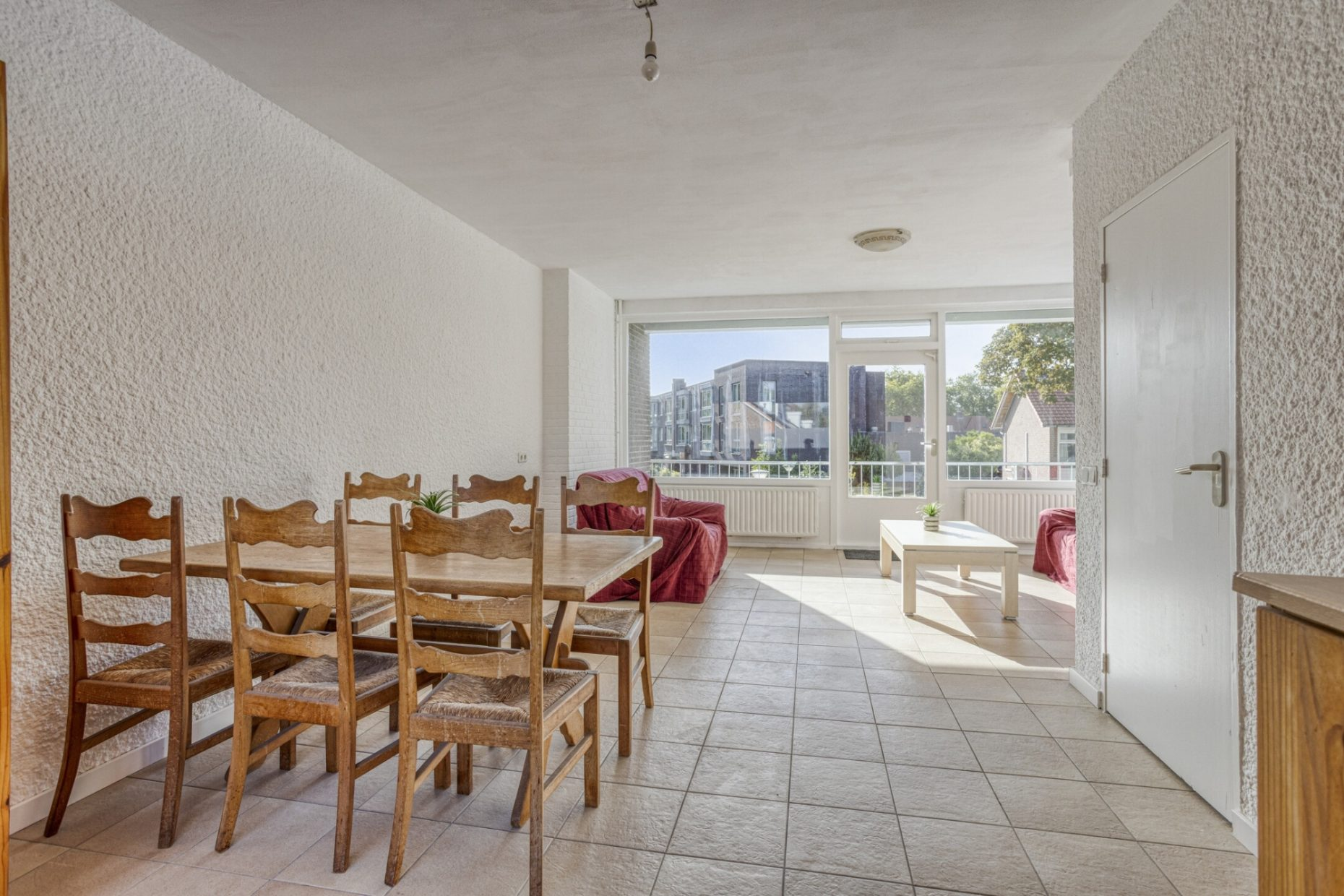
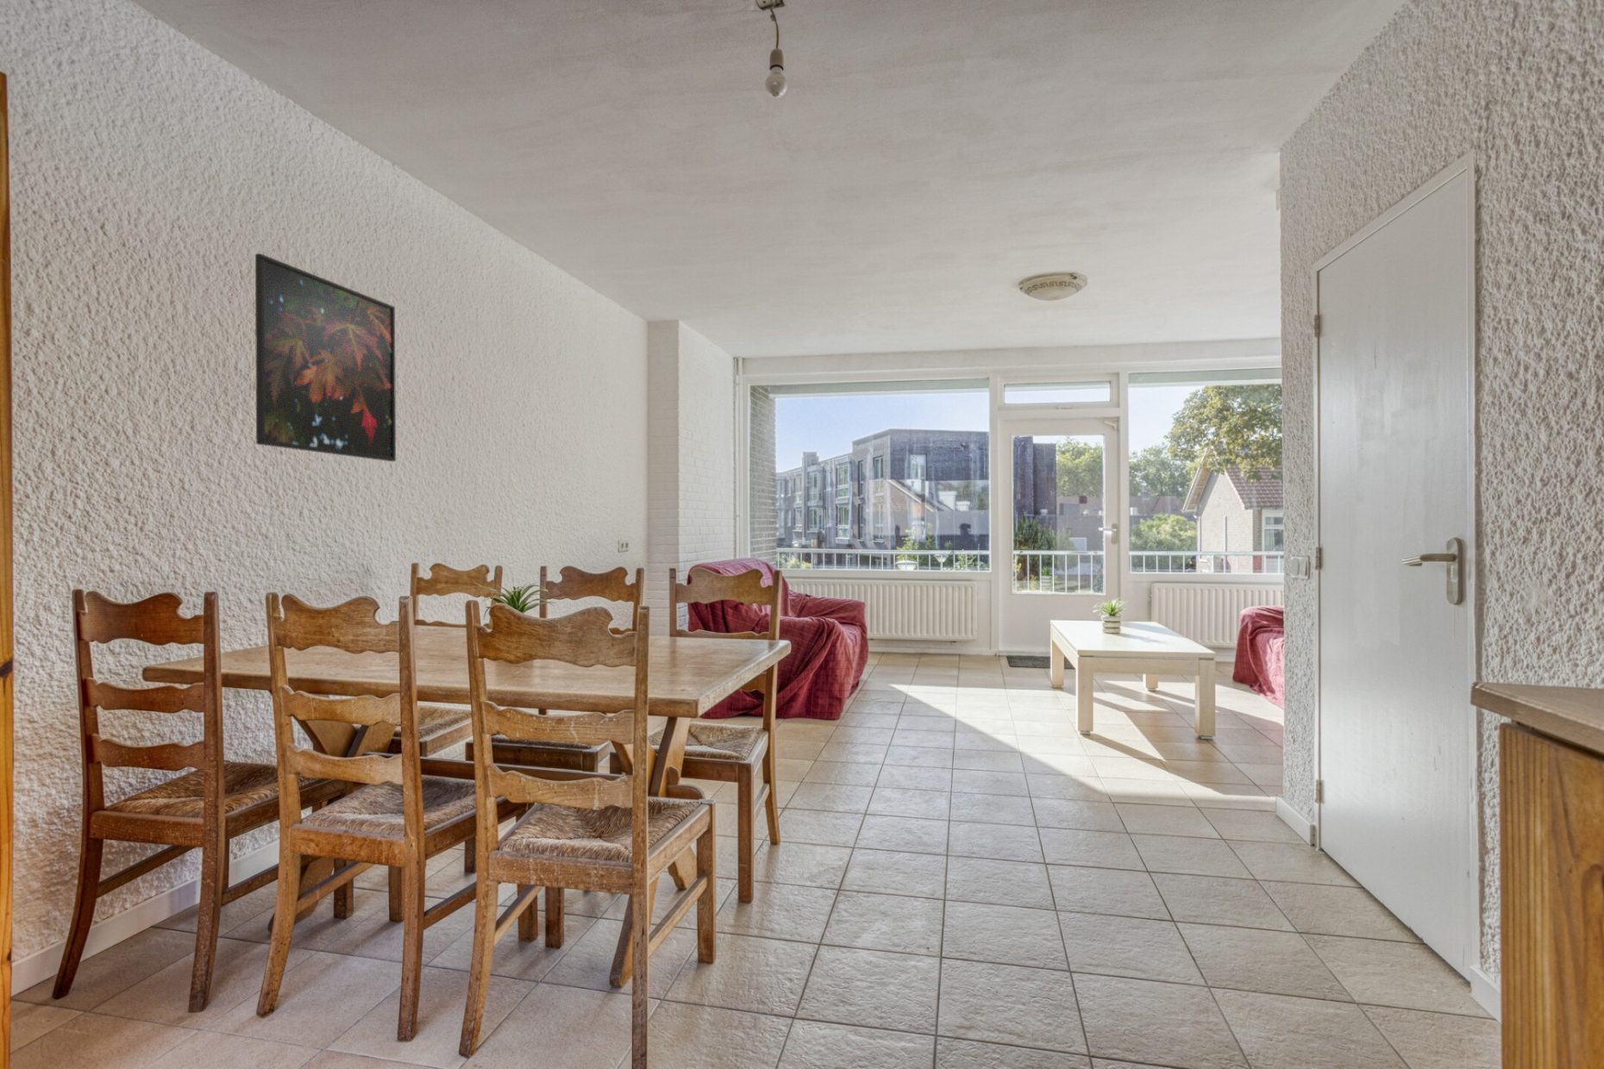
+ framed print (332, 369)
